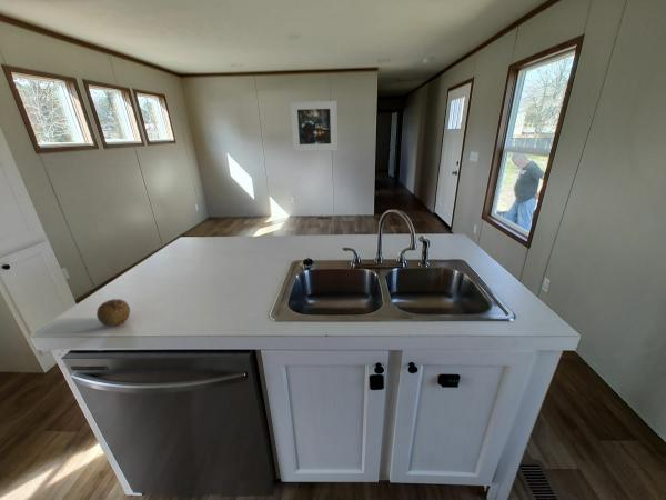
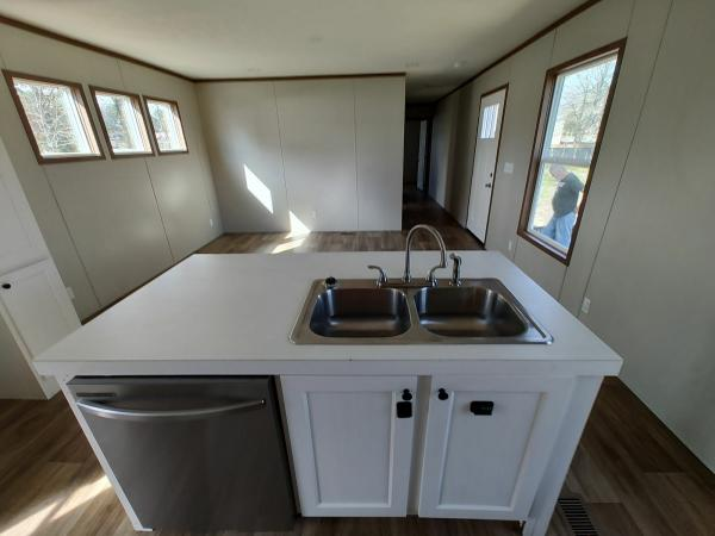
- fruit (113, 311)
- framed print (314, 127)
